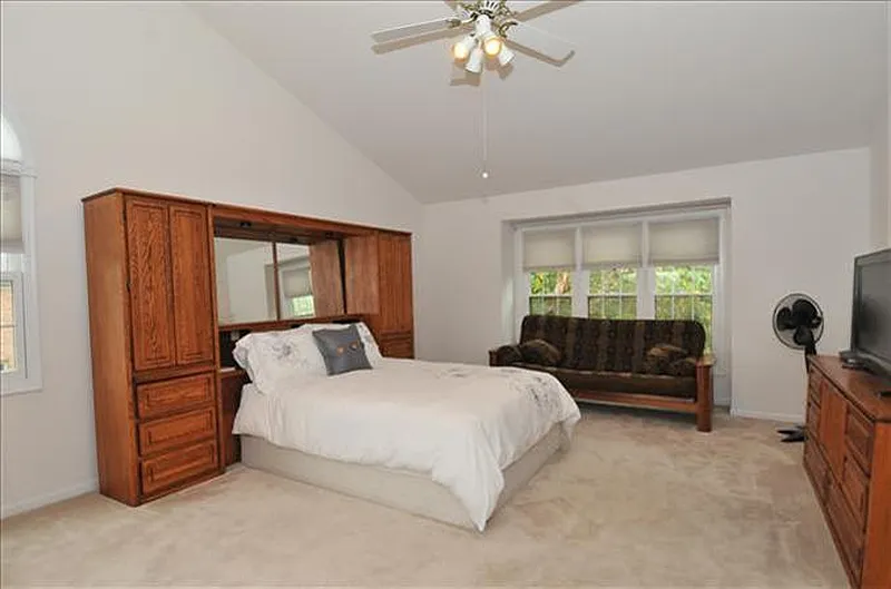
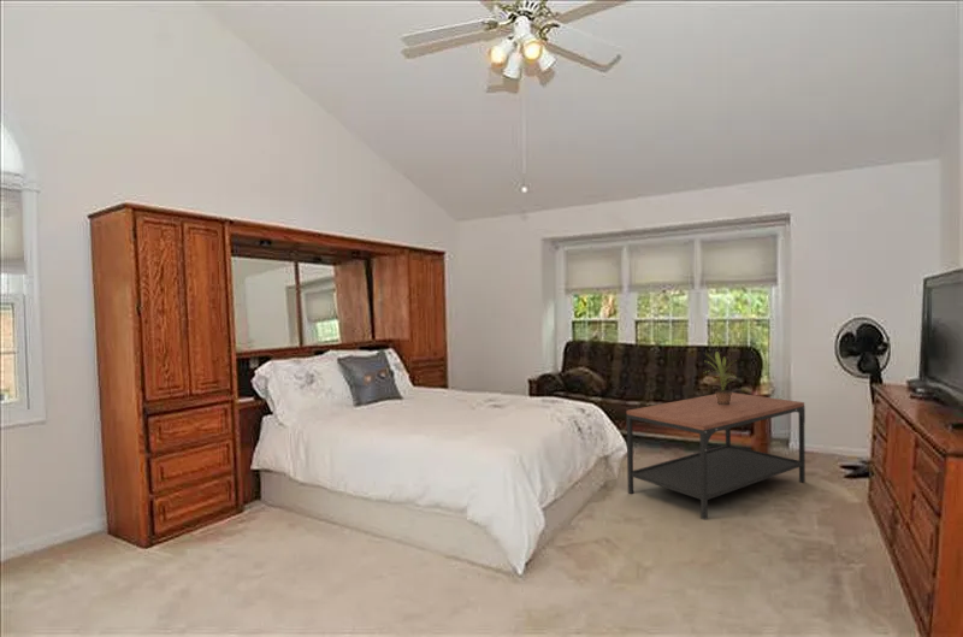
+ coffee table (717, 447)
+ potted plant (721, 377)
